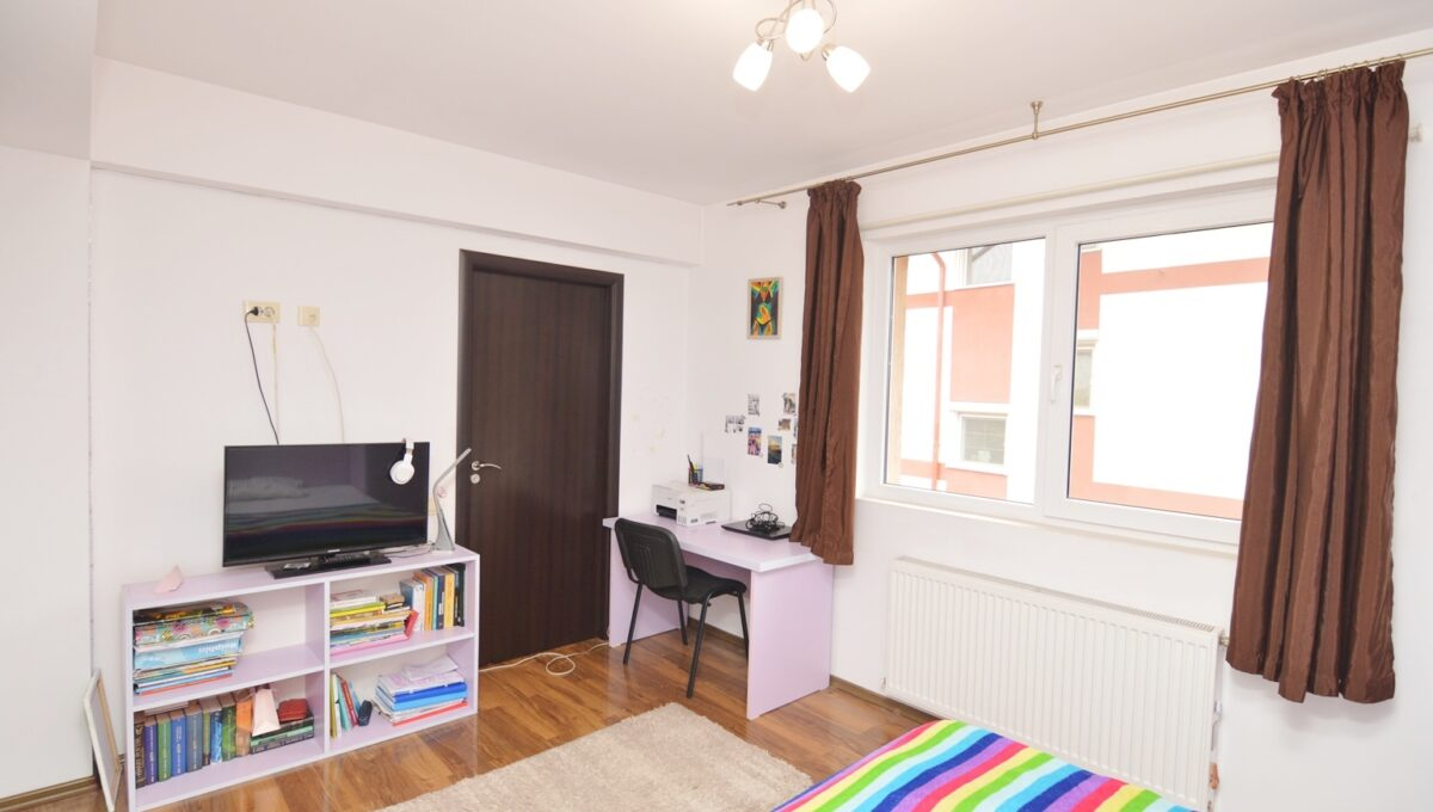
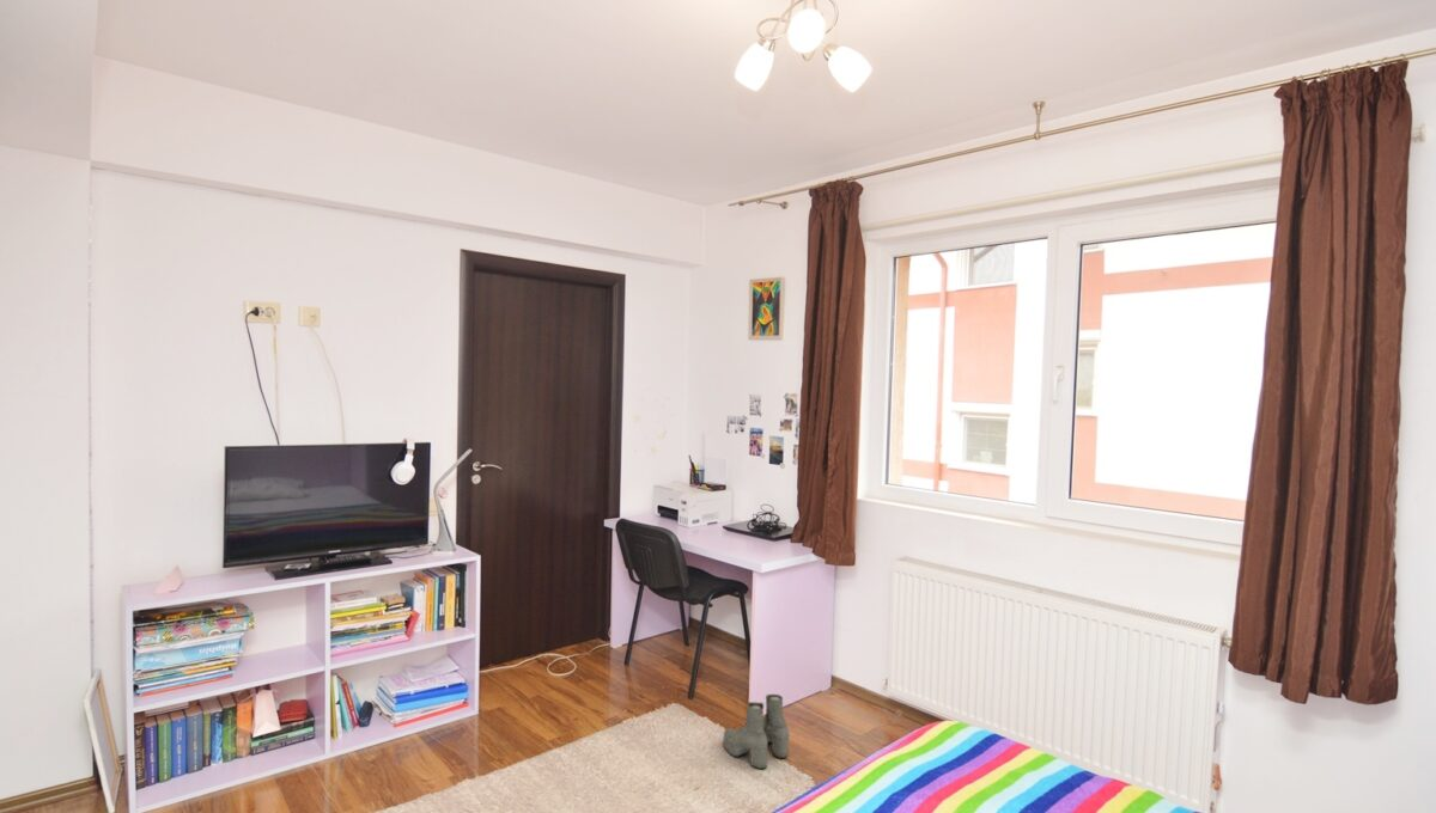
+ boots (756, 722)
